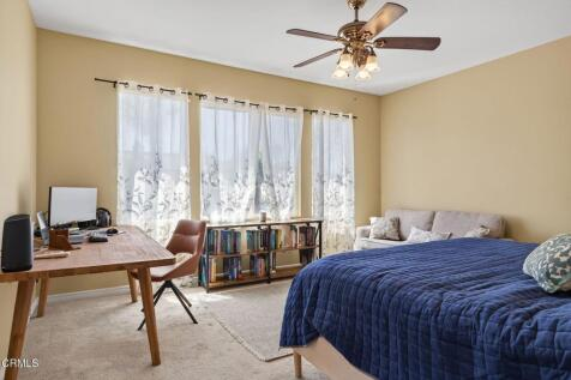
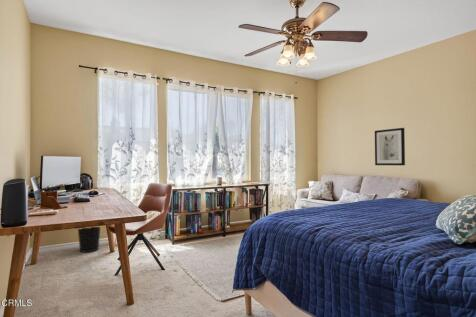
+ wastebasket (89, 237)
+ wall art (389, 147)
